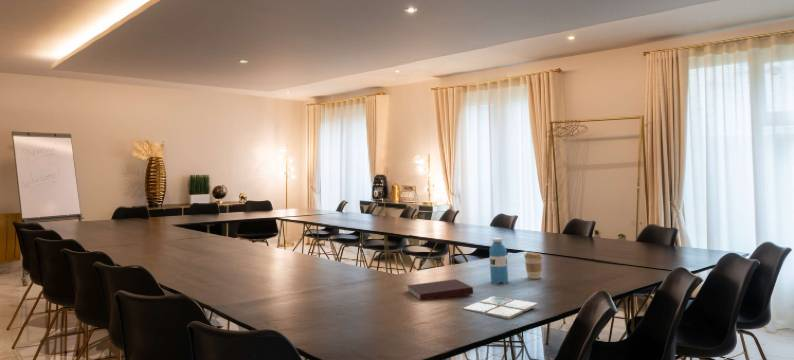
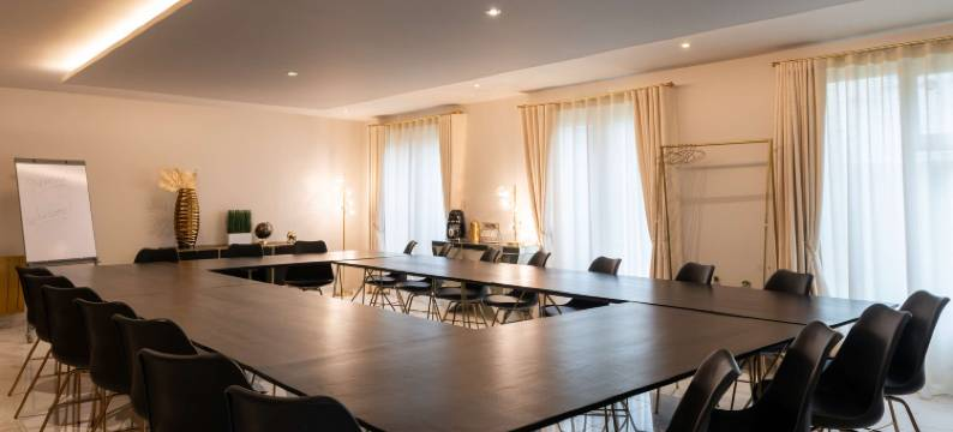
- drink coaster (500, 306)
- coffee cup (533, 265)
- water bottle (498, 260)
- notebook (439, 289)
